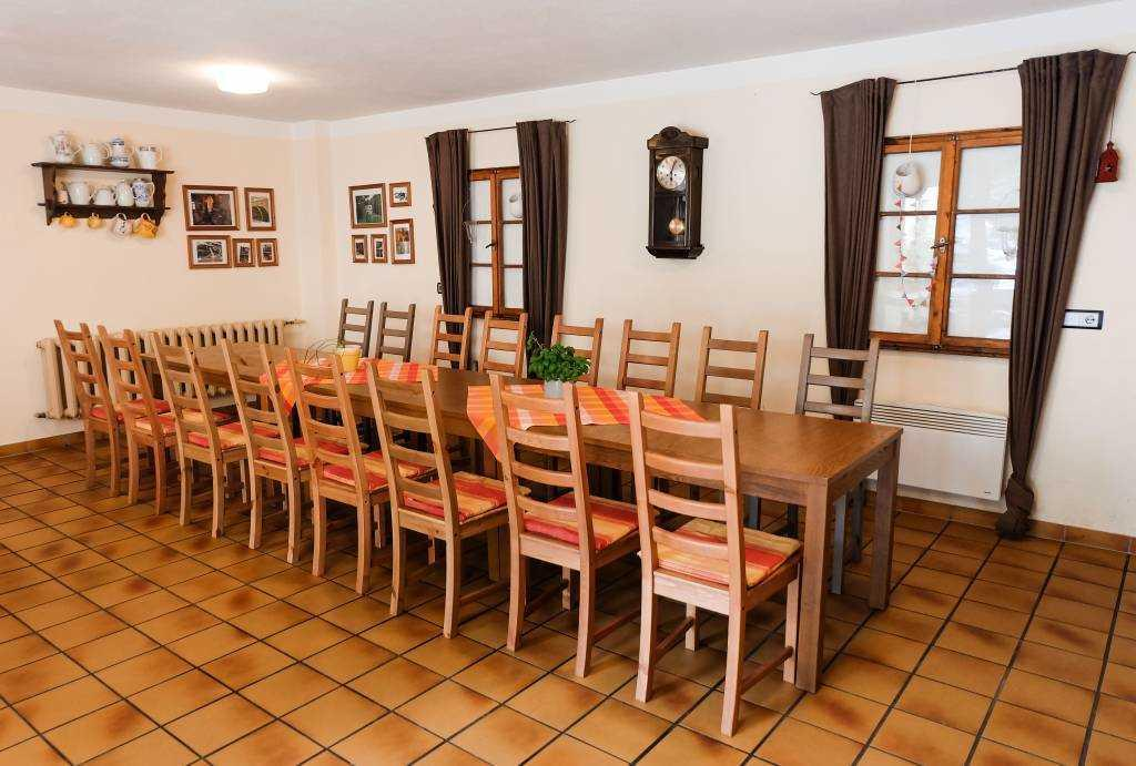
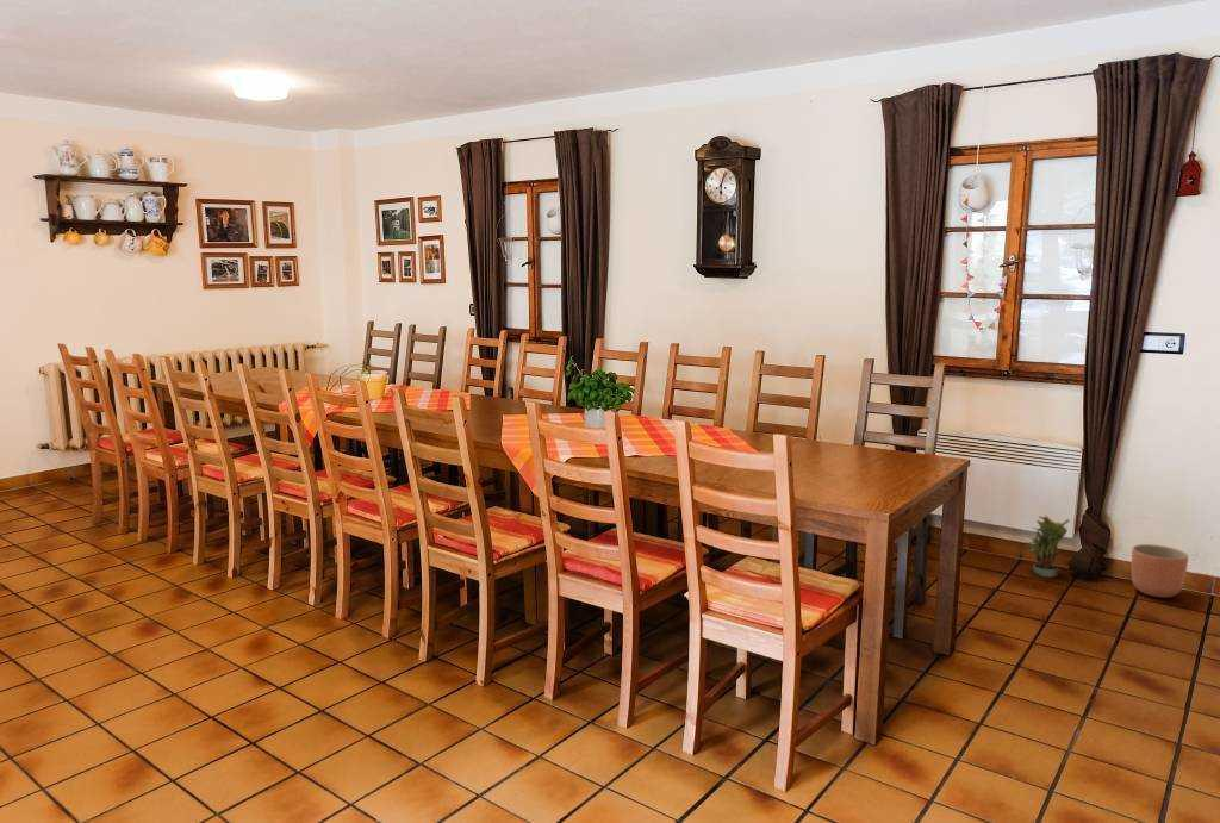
+ planter (1157, 572)
+ potted plant (1044, 543)
